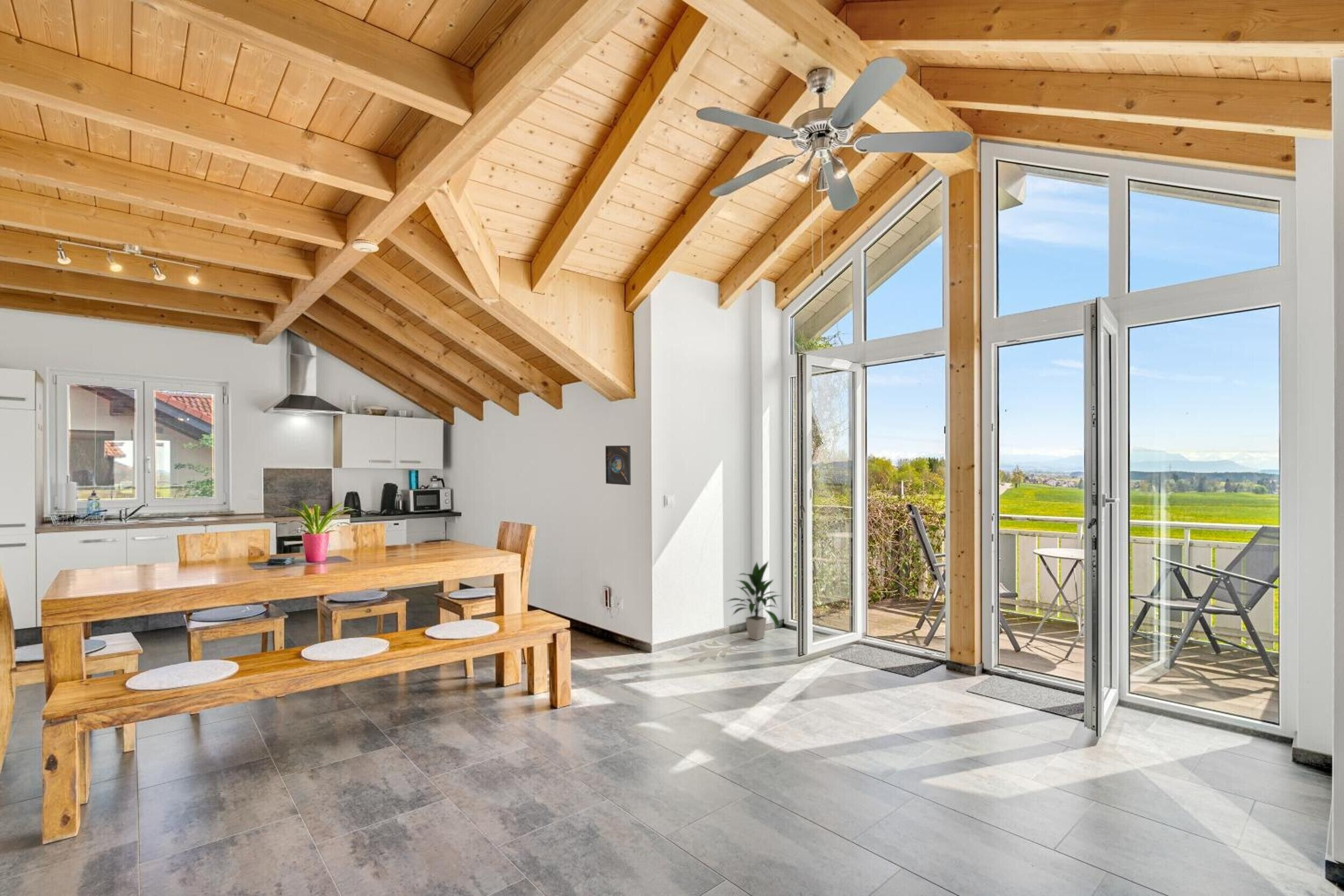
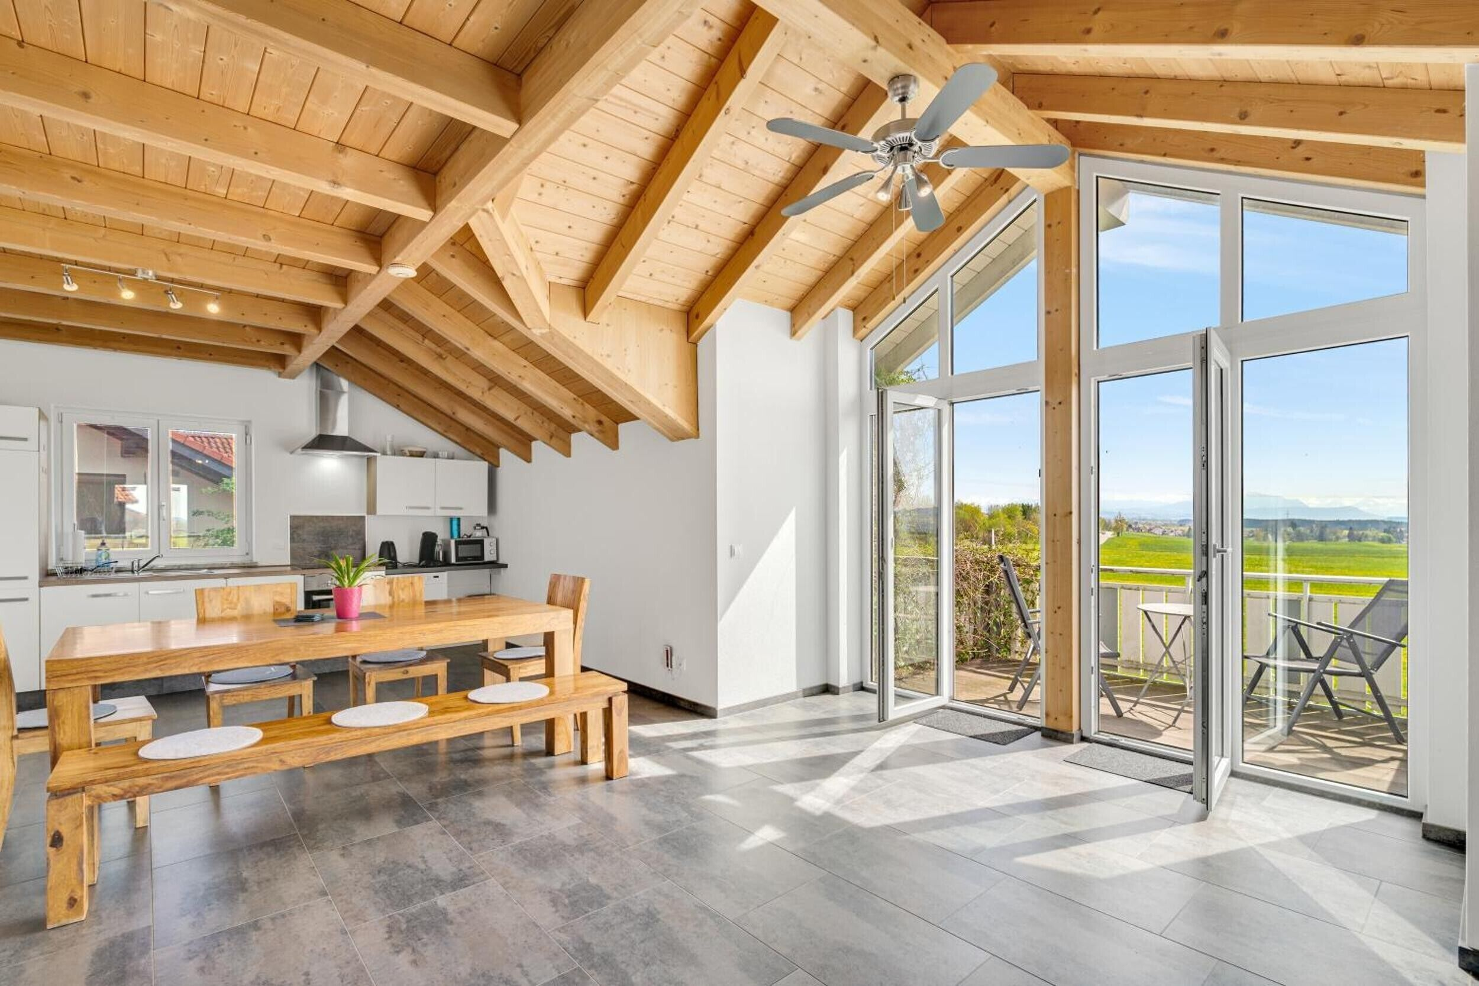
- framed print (618, 465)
- indoor plant (756, 600)
